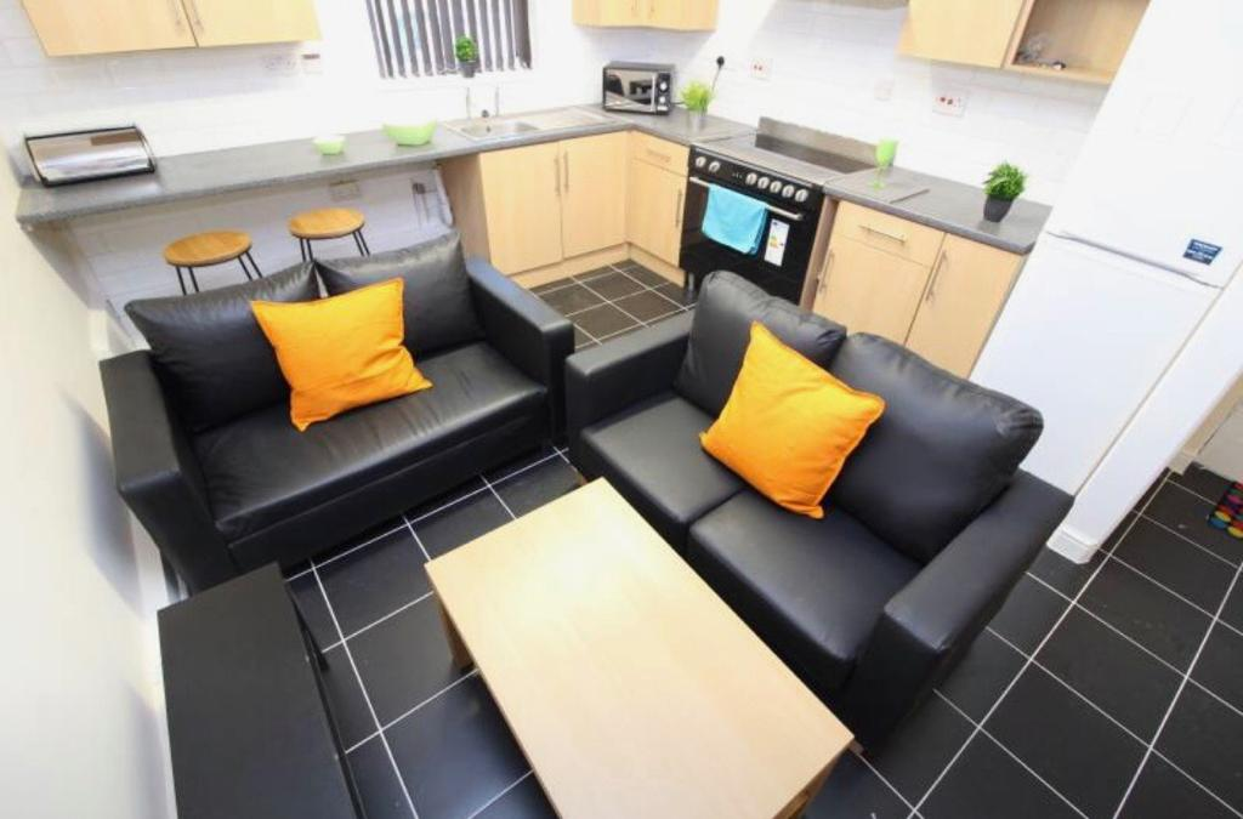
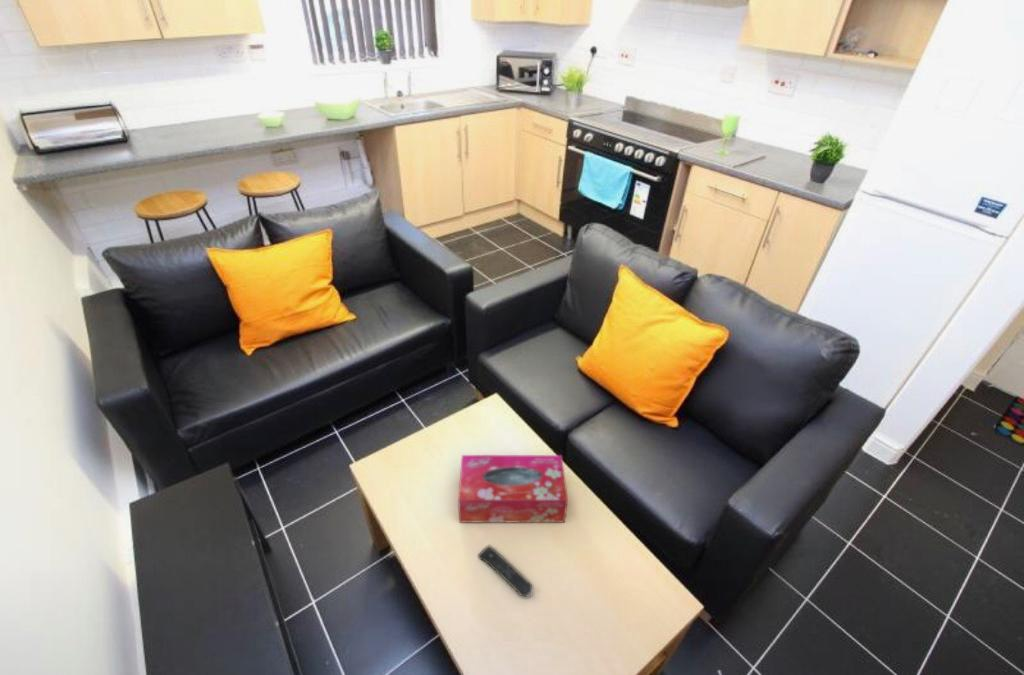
+ tissue box (512, 487)
+ remote control (506, 571)
